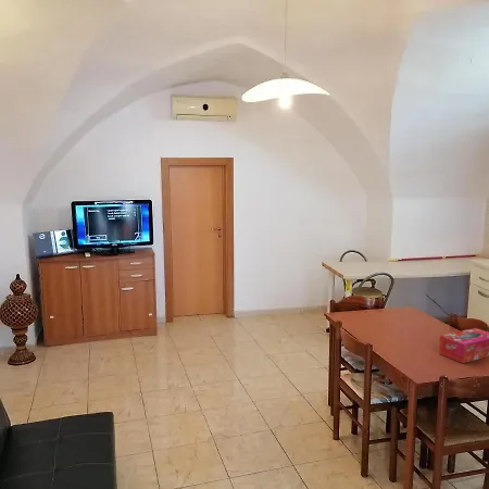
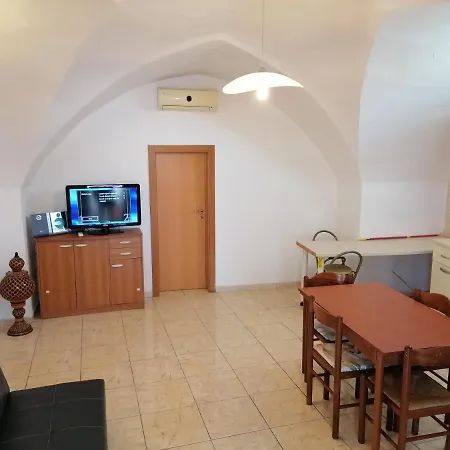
- tissue box (469, 344)
